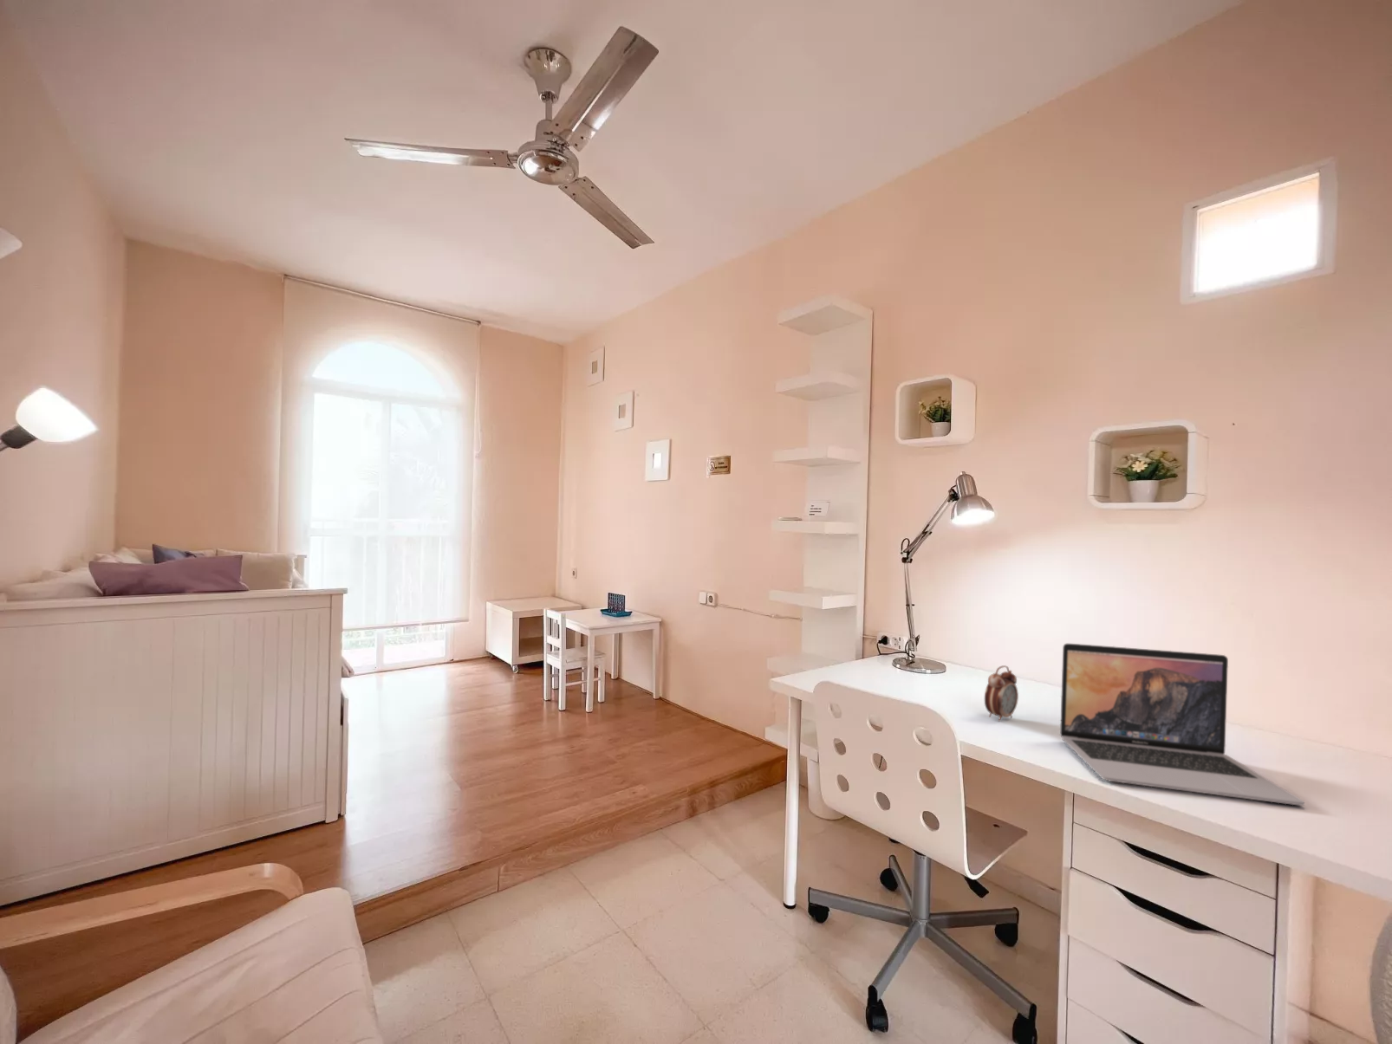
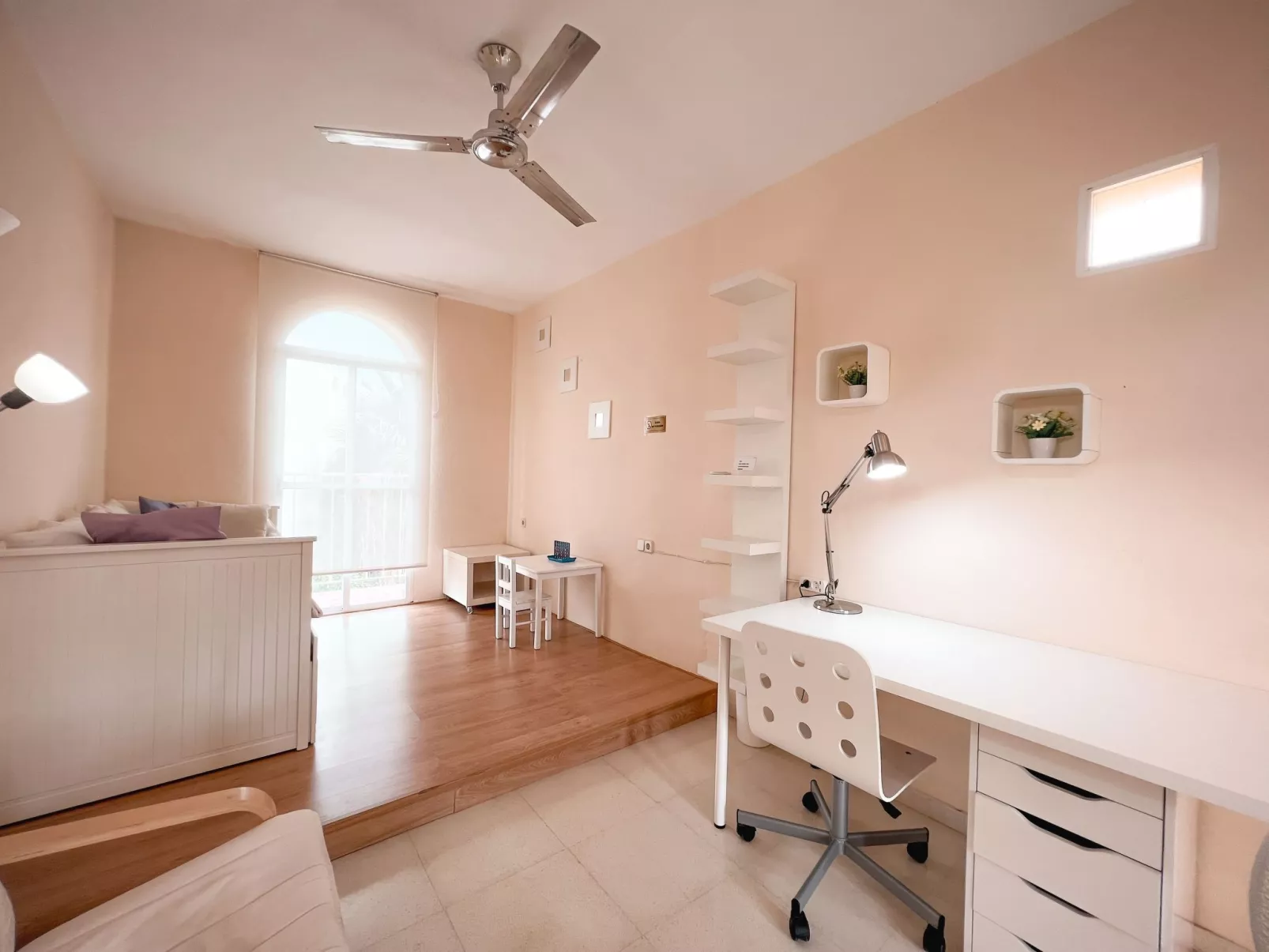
- laptop (1168, 715)
- alarm clock (1001, 691)
